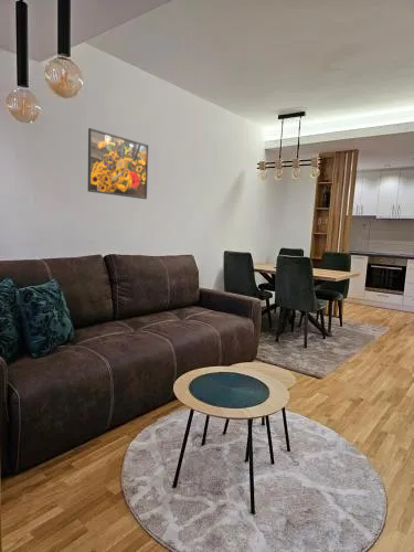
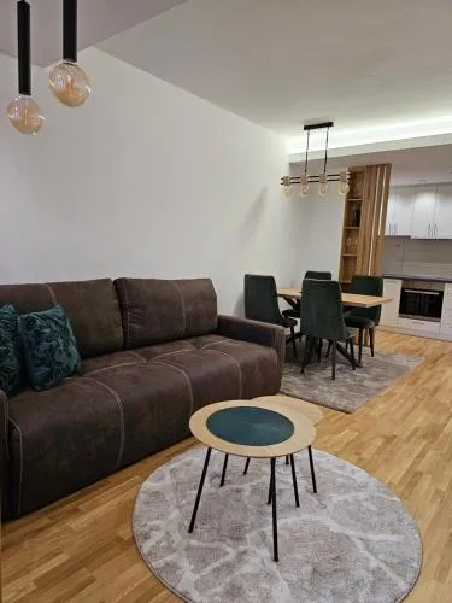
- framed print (119, 167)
